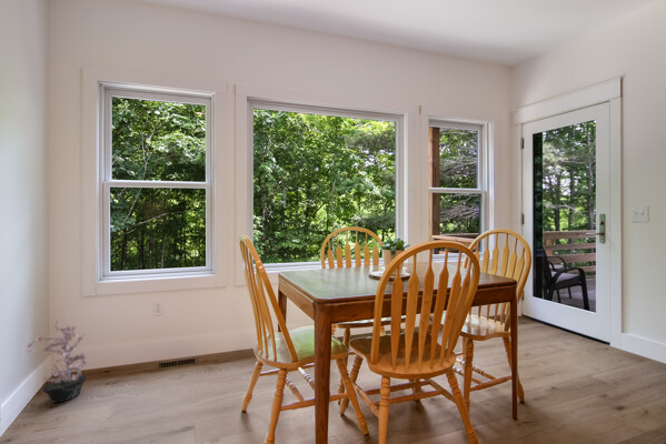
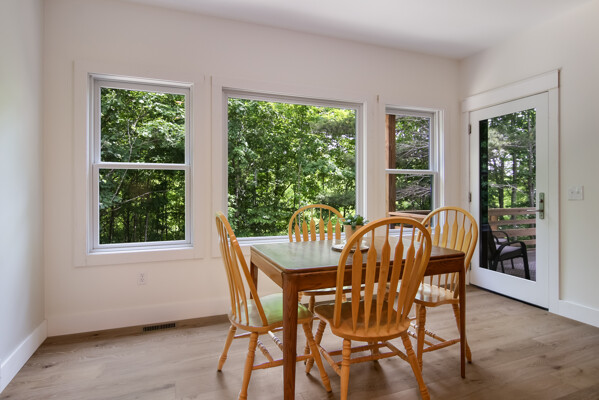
- potted plant (58, 365)
